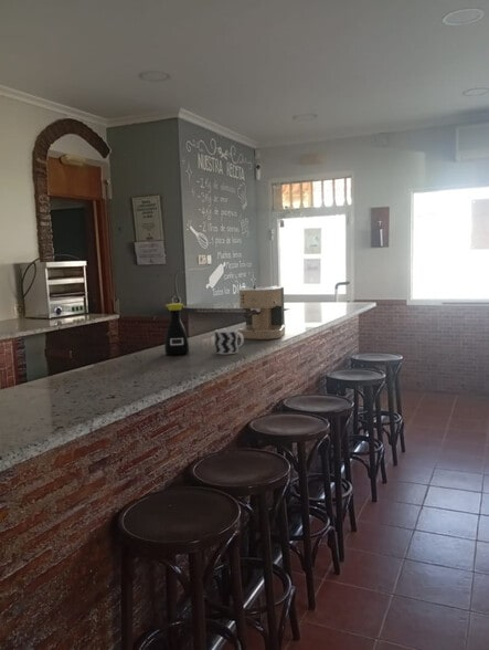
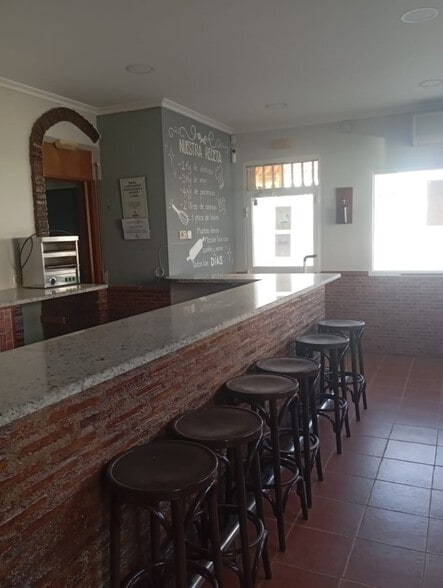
- cup (230, 342)
- bottle (176, 328)
- coffee maker (258, 311)
